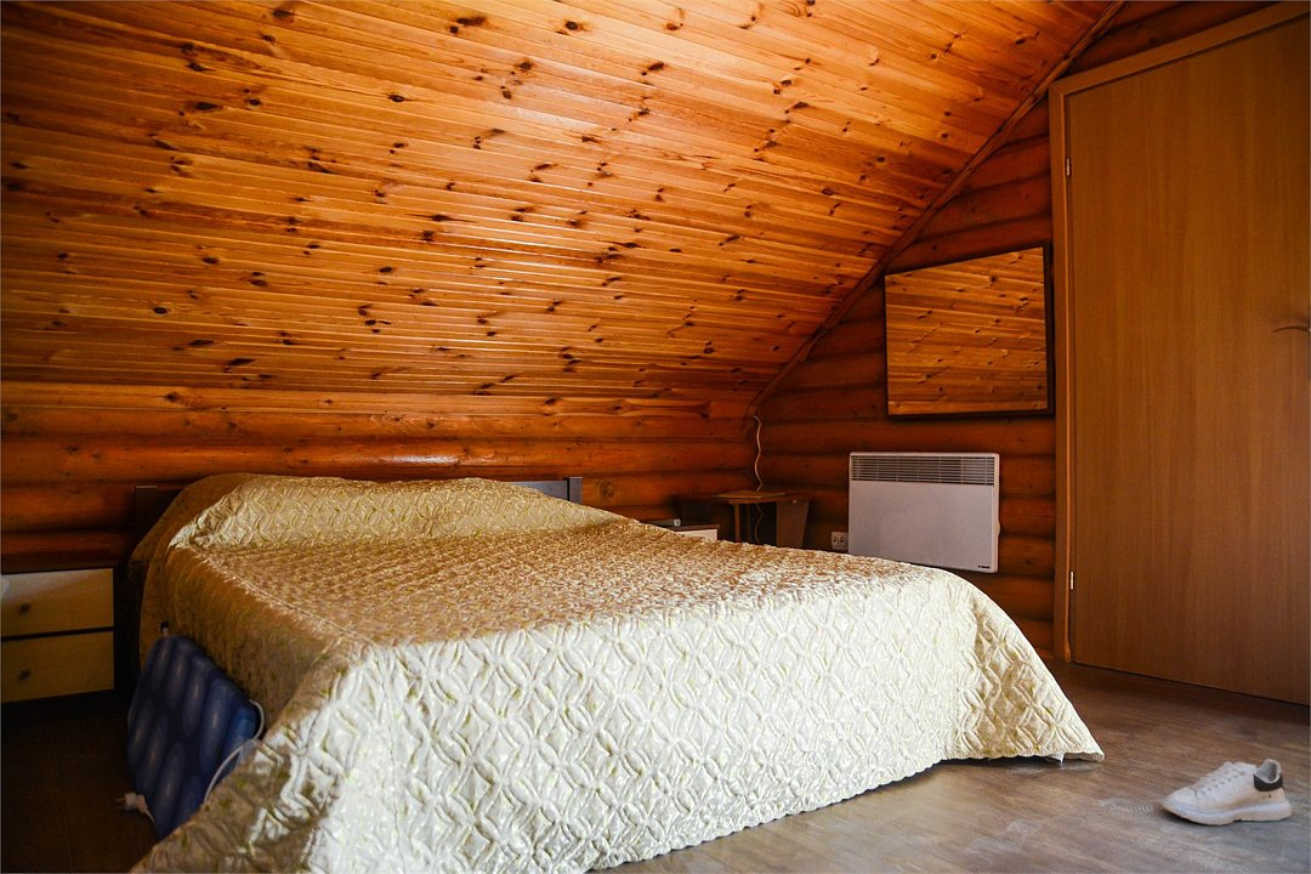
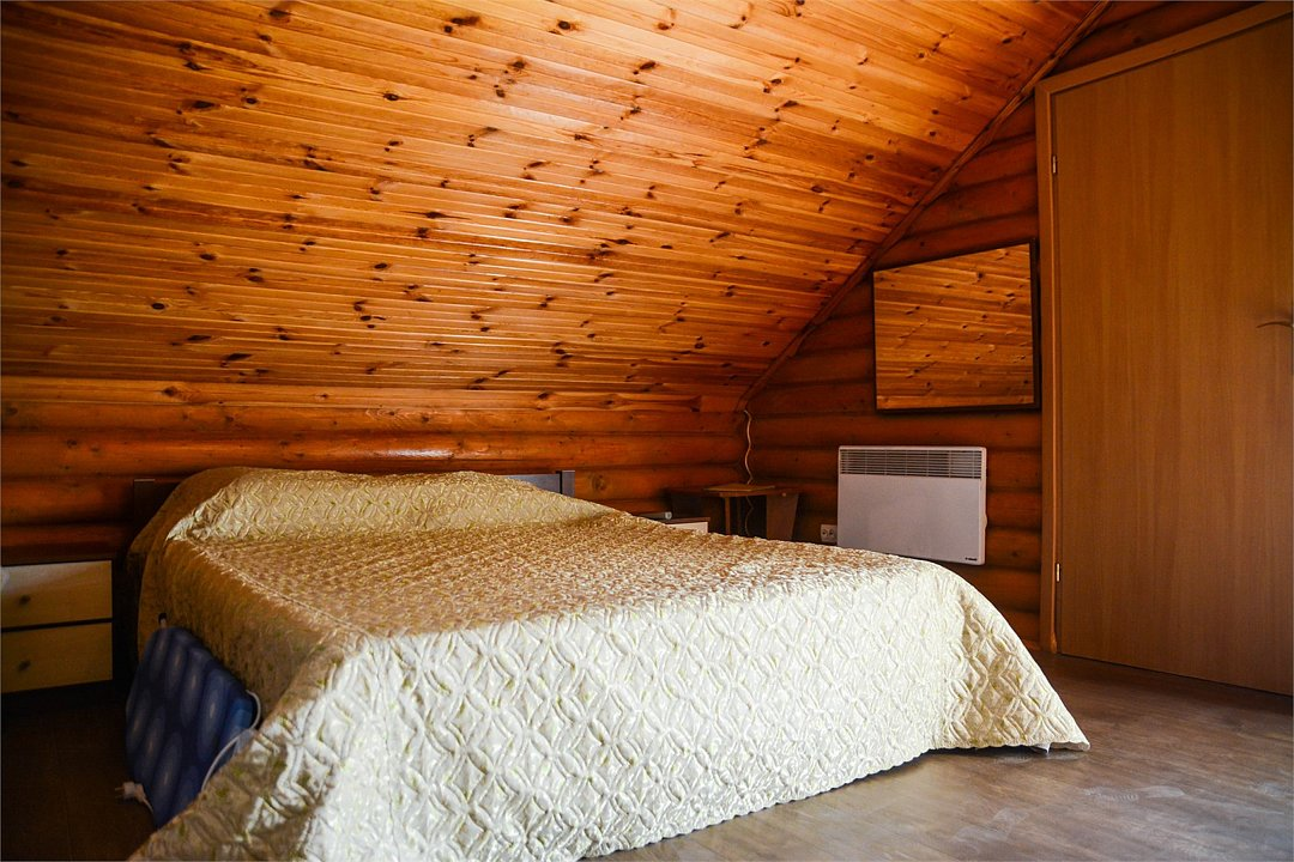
- shoe (1222, 787)
